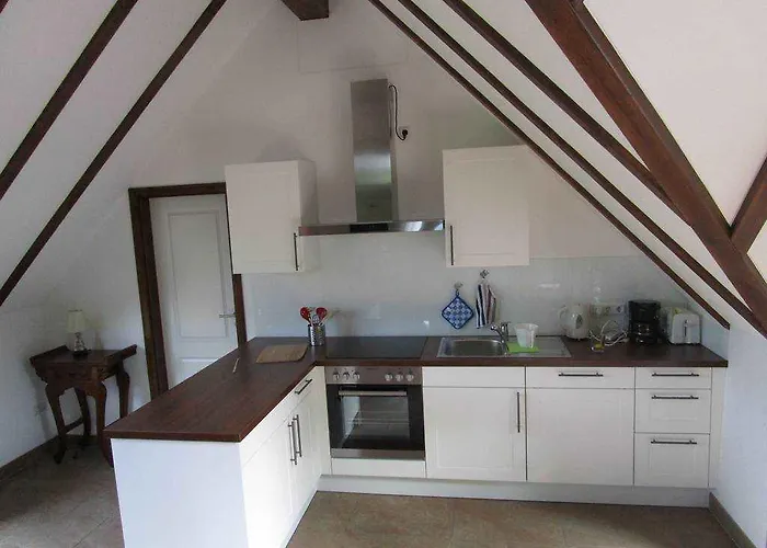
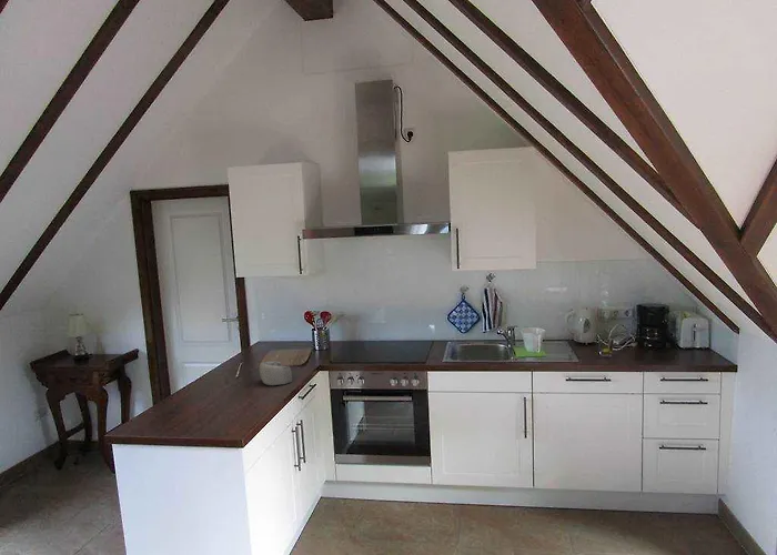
+ decorative bowl (274, 371)
